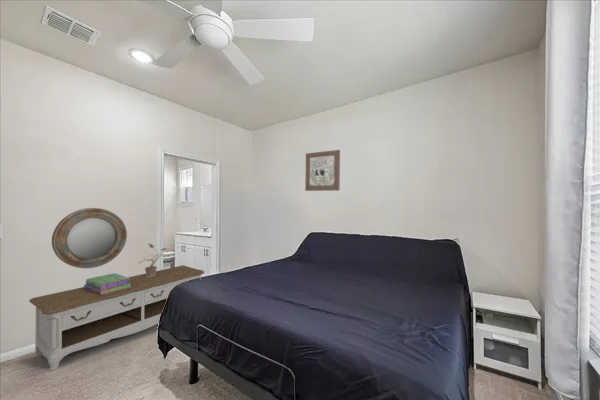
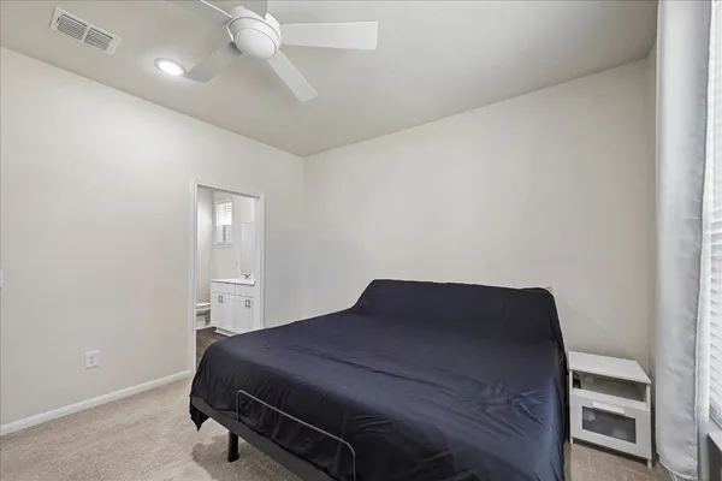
- home mirror (92, 237)
- potted plant (154, 259)
- storage bench (133, 307)
- stack of books (108, 282)
- wall art (321, 171)
